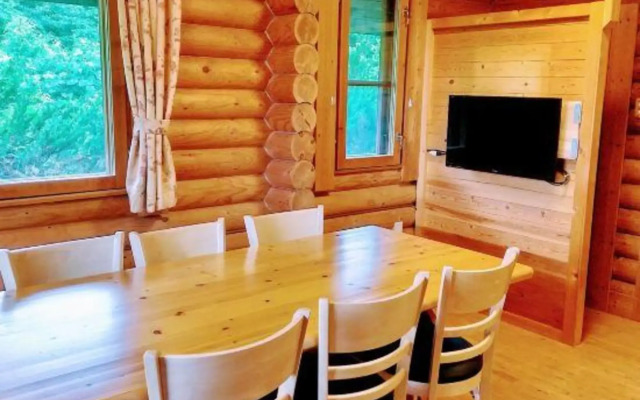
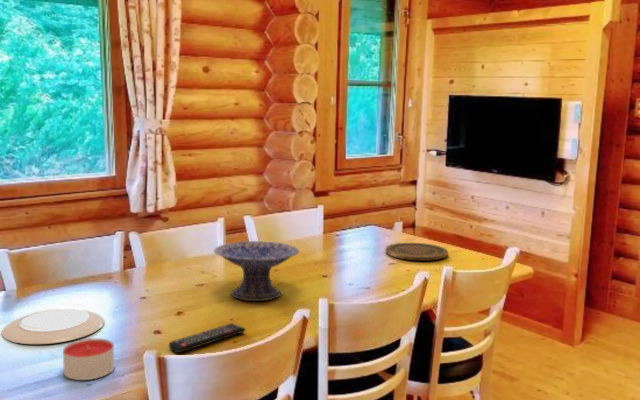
+ plate (54, 322)
+ remote control (208, 337)
+ decorative bowl (256, 271)
+ plate (416, 251)
+ candle (89, 357)
